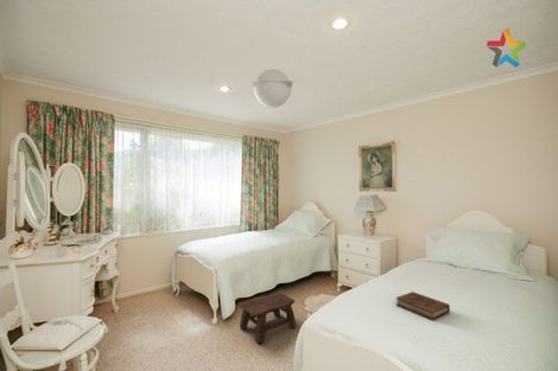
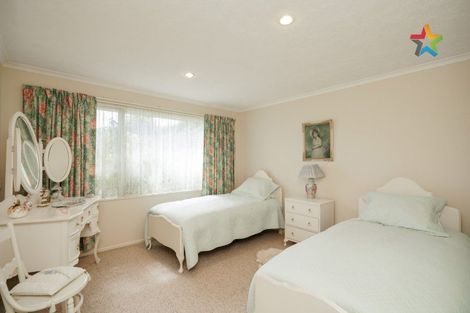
- ceiling light (272, 89)
- book (421, 305)
- stool (267, 313)
